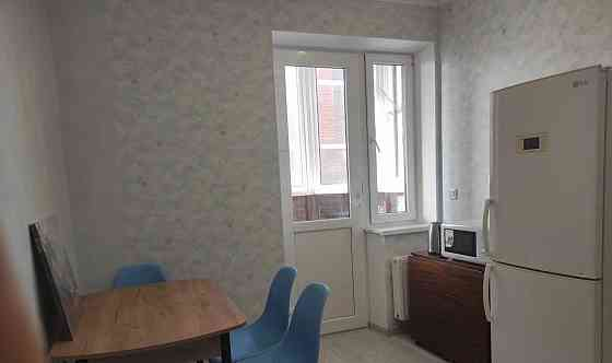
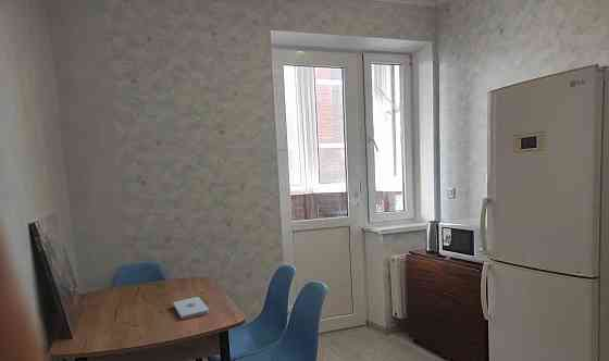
+ notepad (190, 307)
